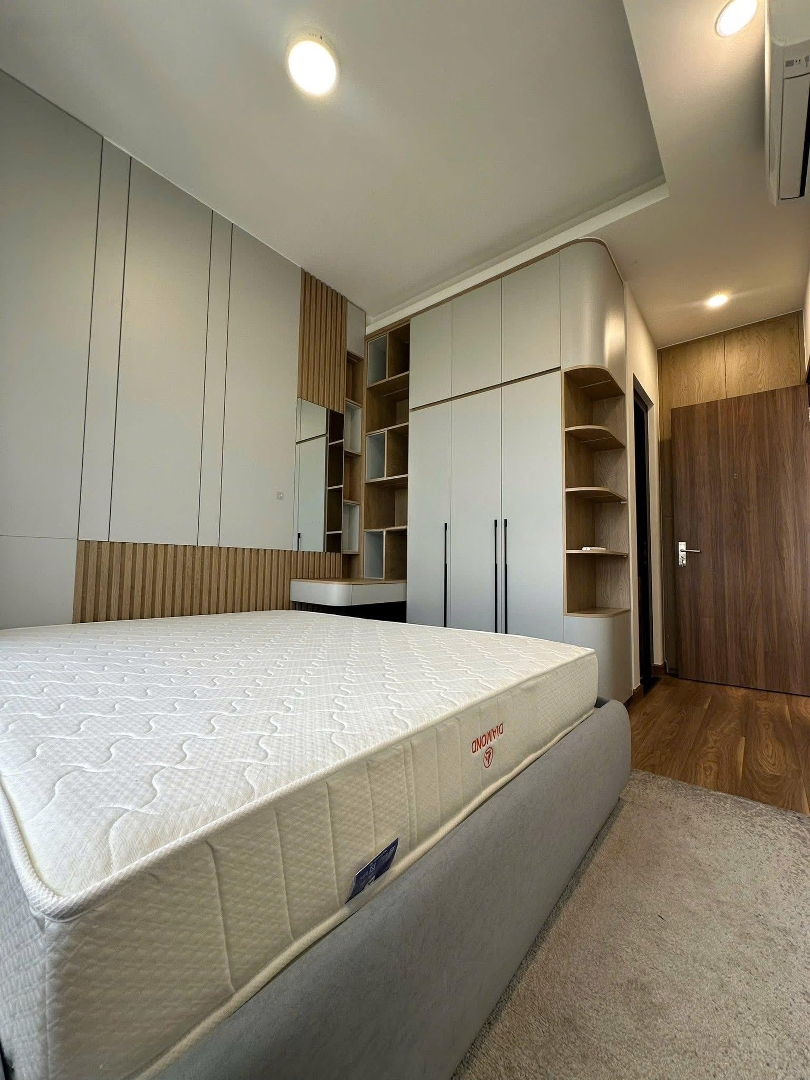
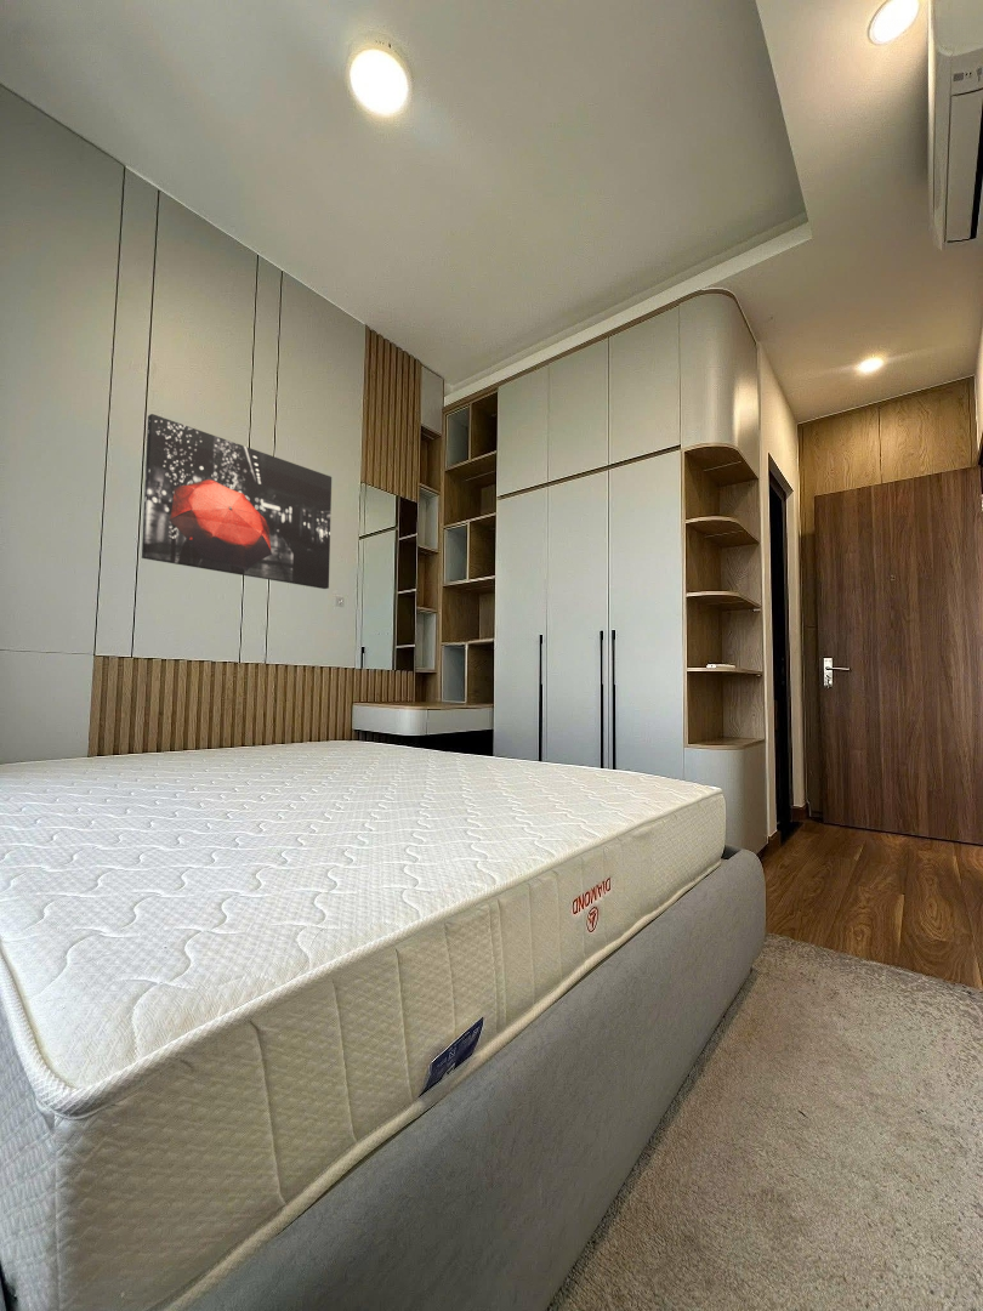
+ wall art (249, 511)
